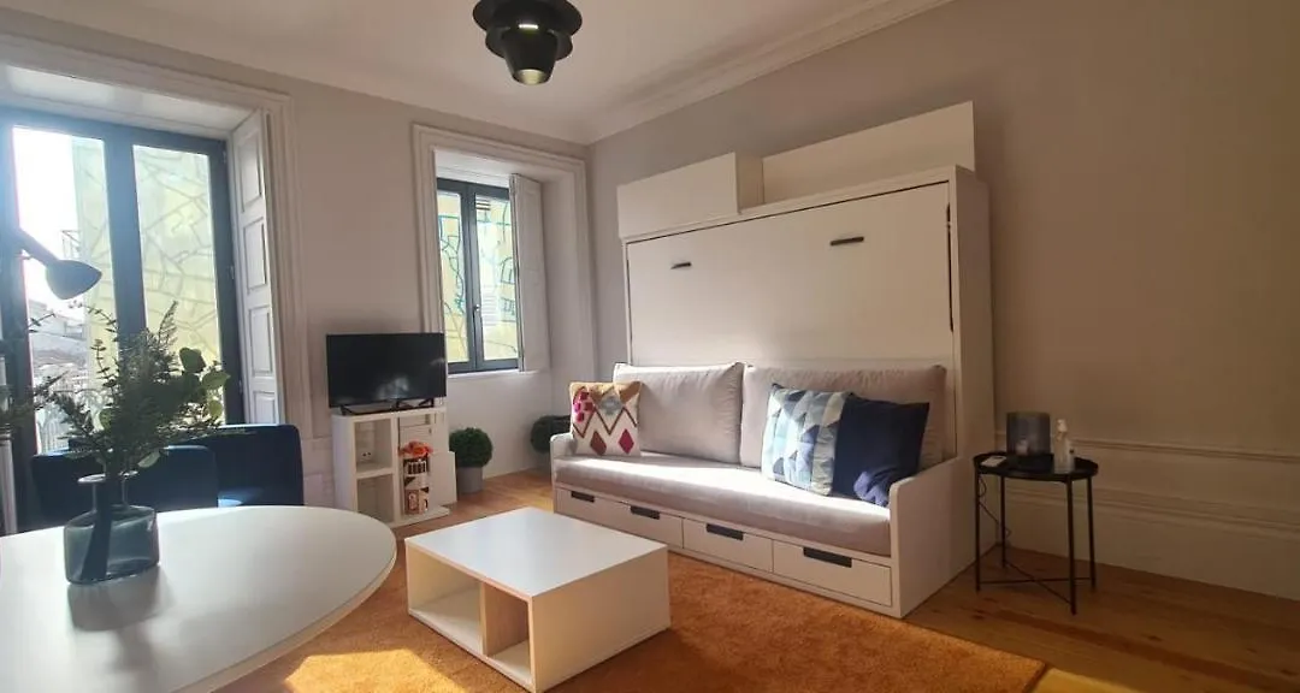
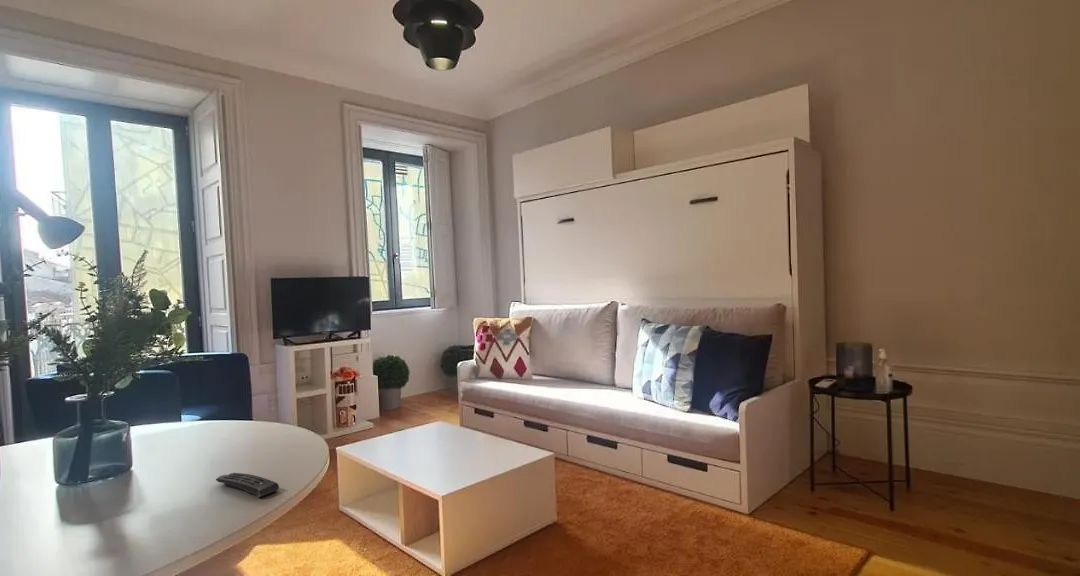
+ remote control (244, 482)
